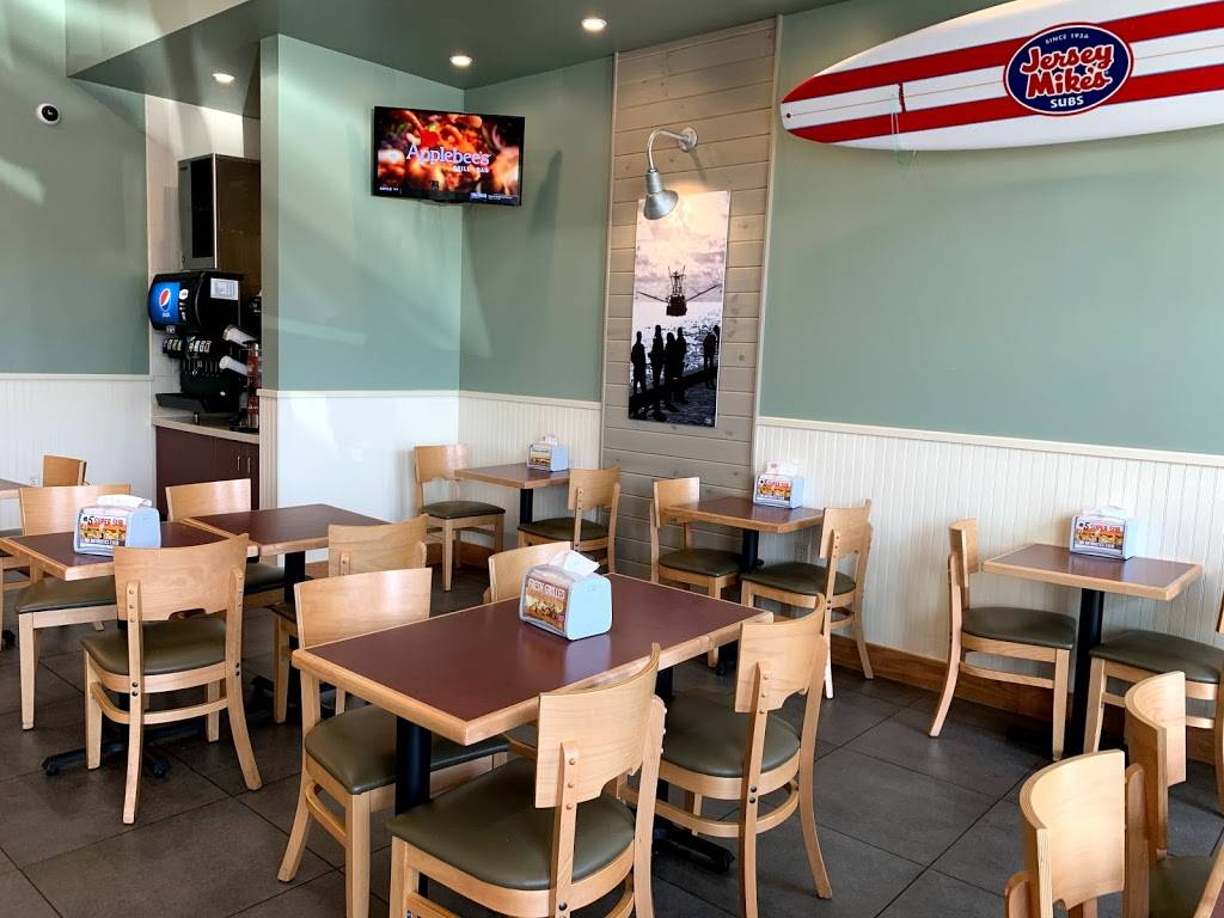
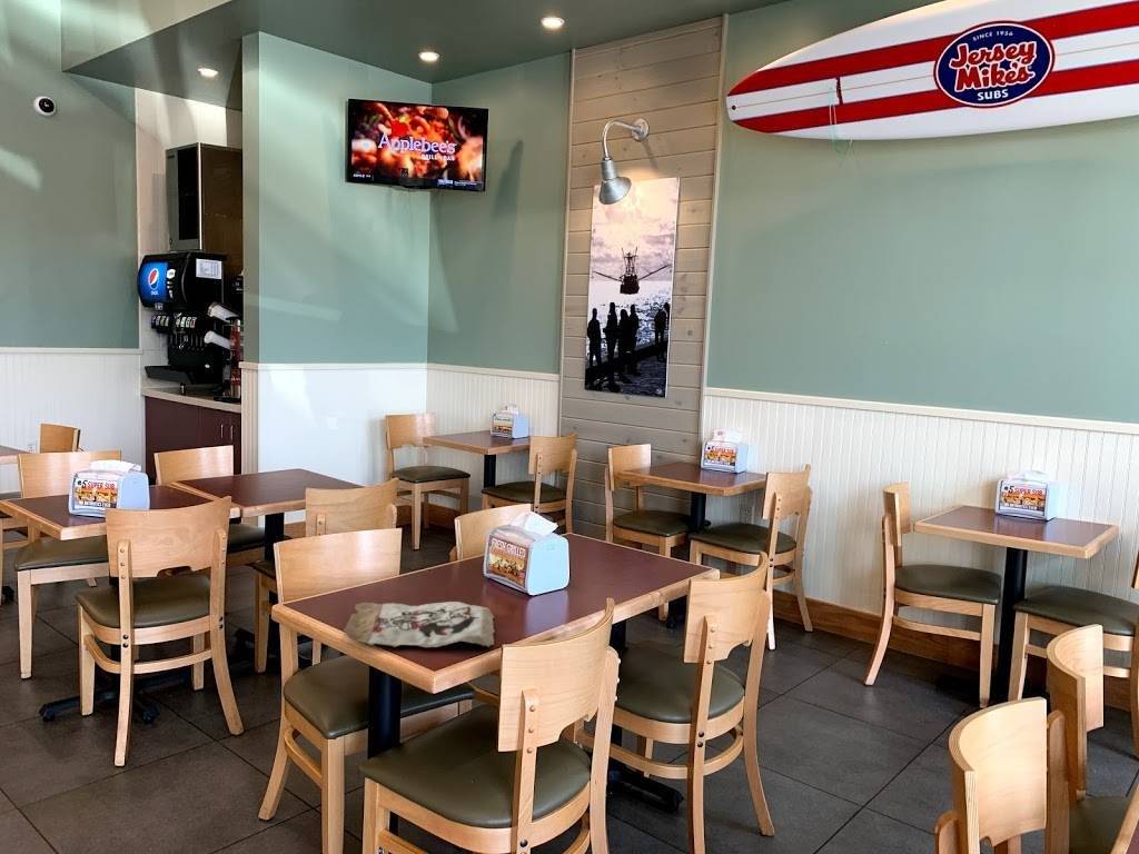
+ paper bag (422, 622)
